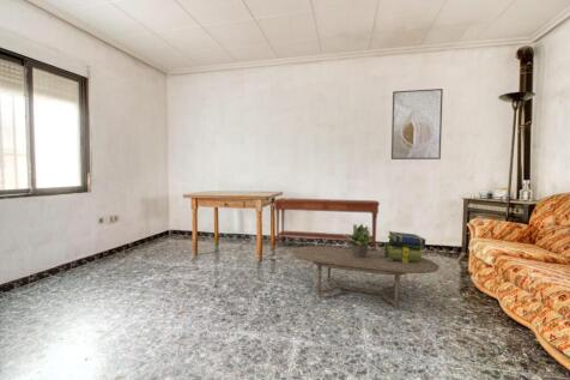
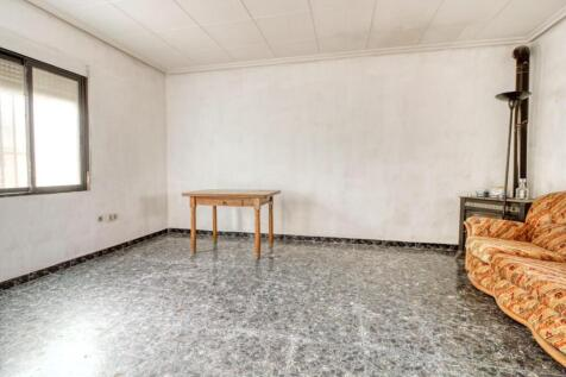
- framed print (416, 125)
- potted plant (357, 239)
- coffee table (359, 271)
- console table (325, 233)
- stack of books (404, 246)
